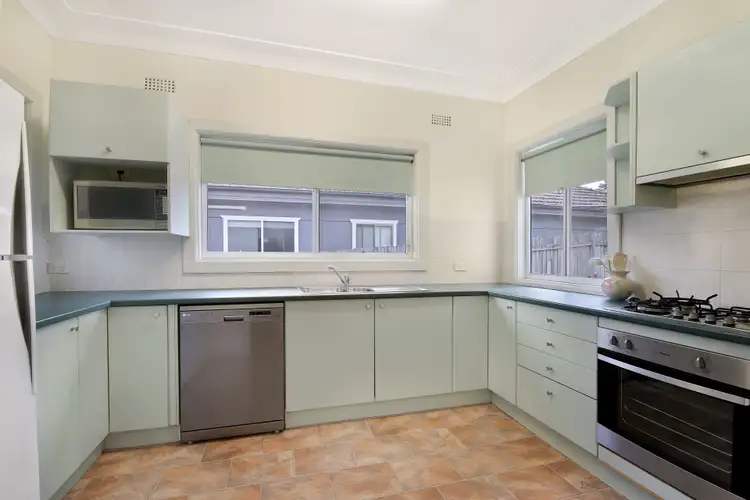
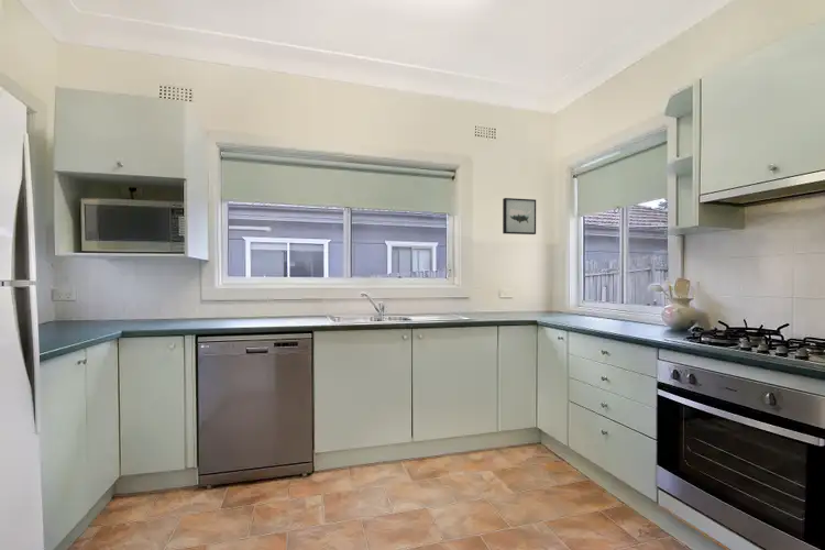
+ wall art (519, 216)
